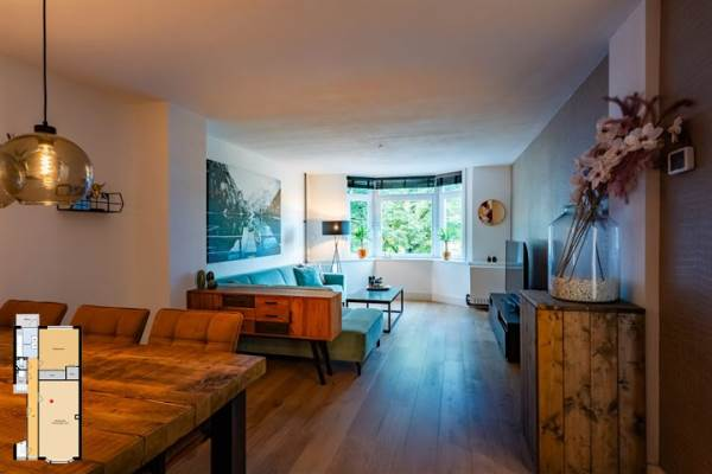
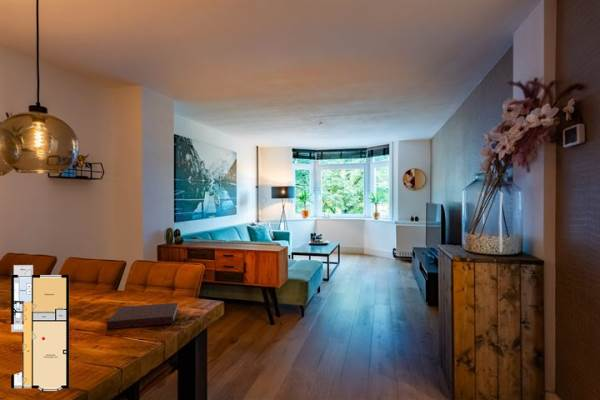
+ notebook (145, 314)
